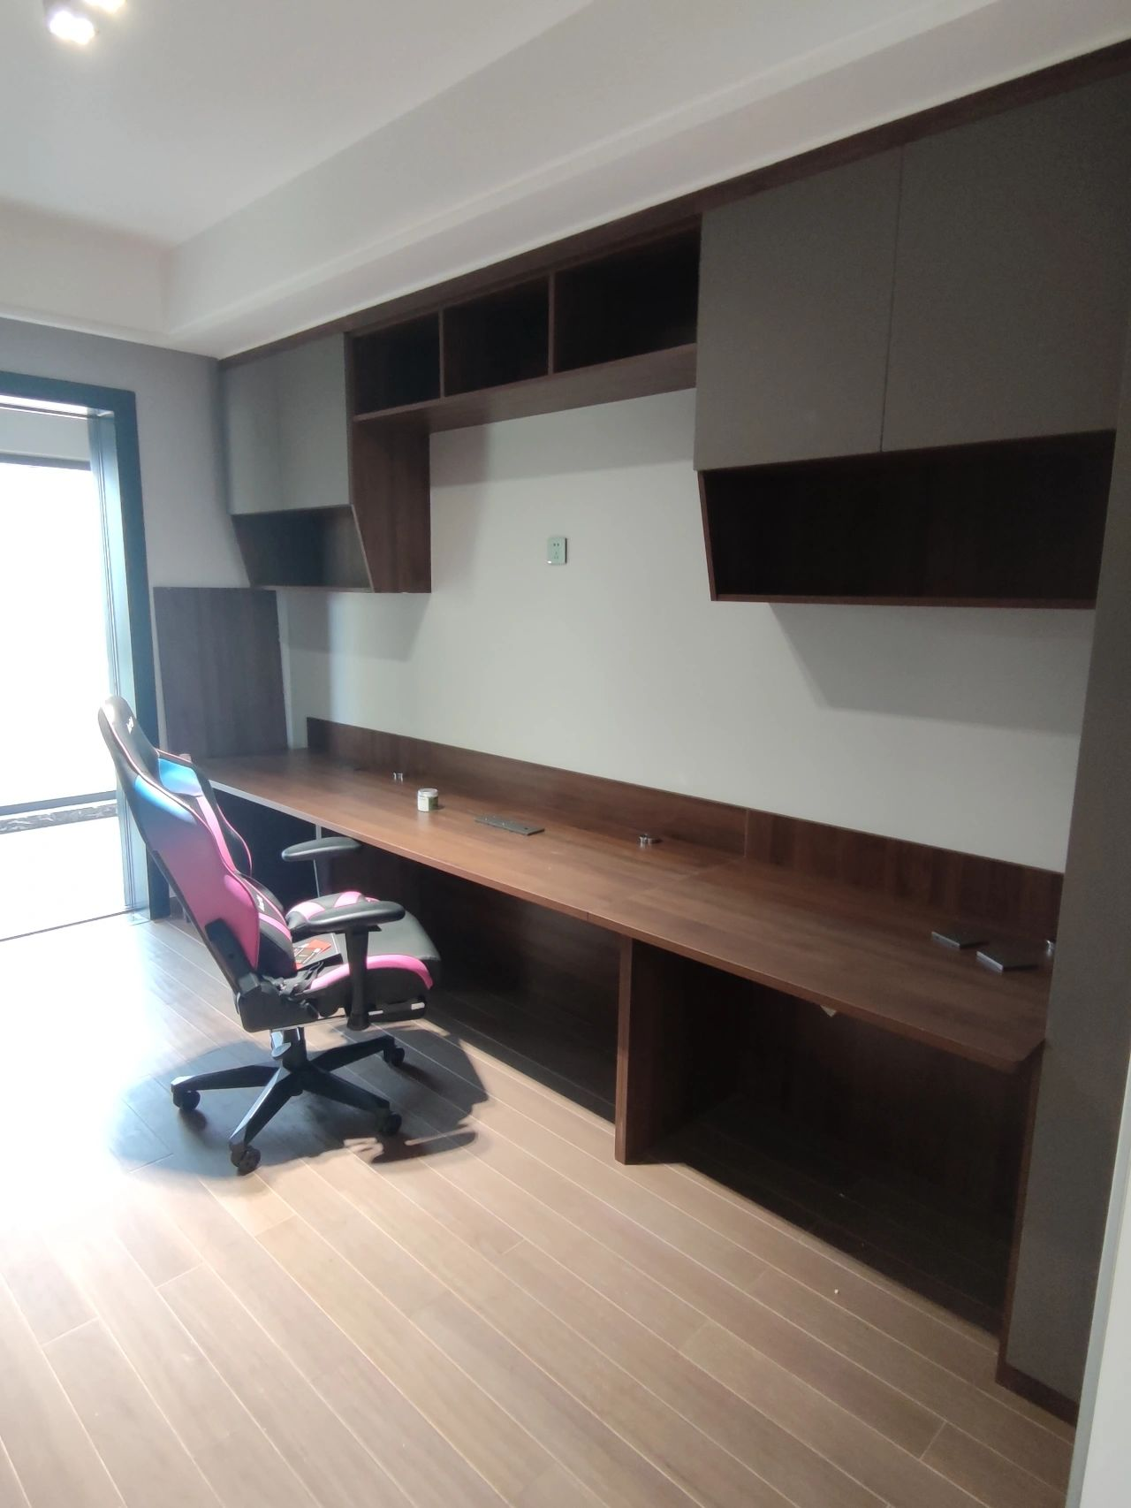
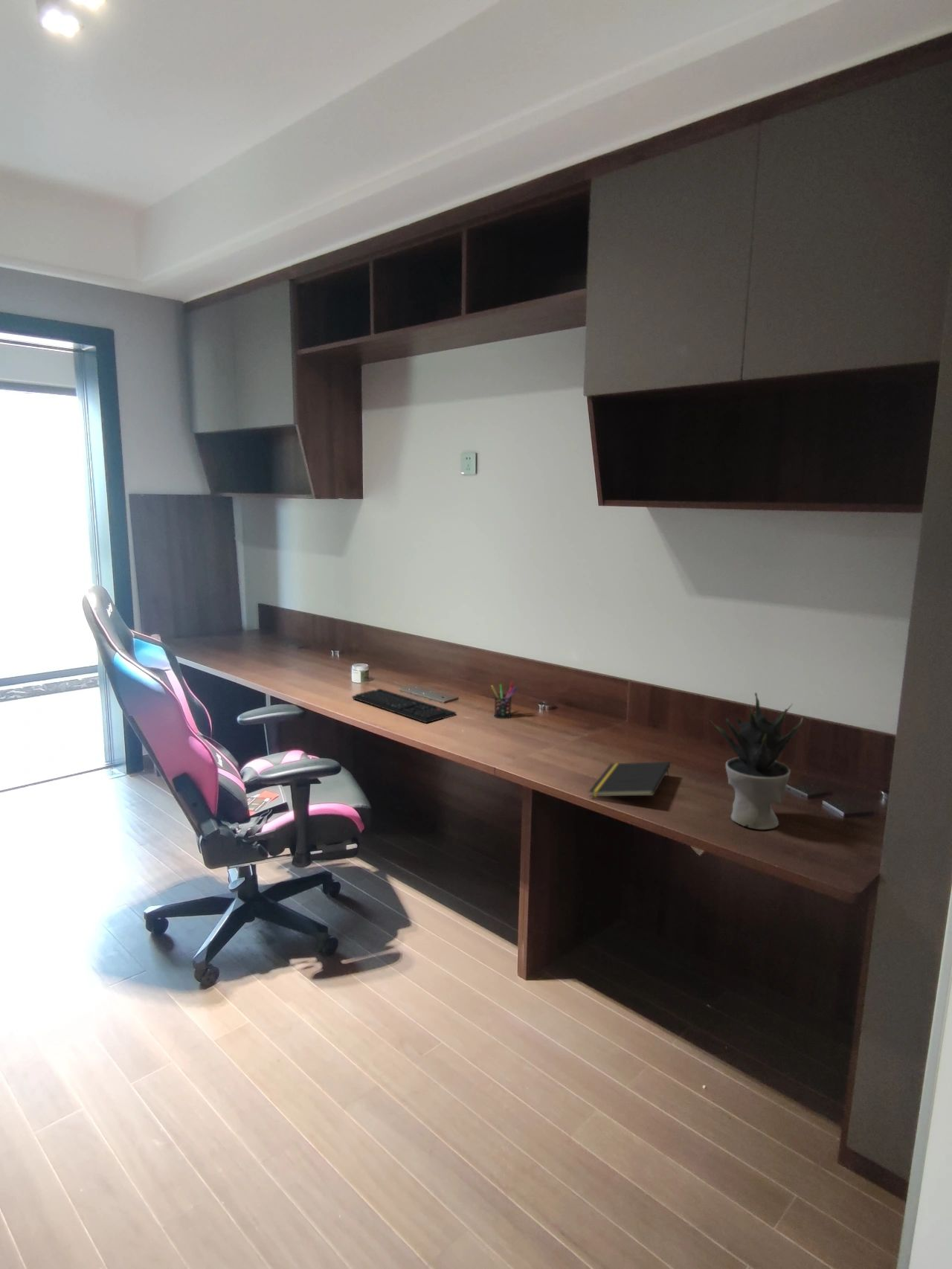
+ pen holder (504, 698)
+ keyboard (402, 704)
+ potted plant (763, 761)
+ notepad (631, 778)
